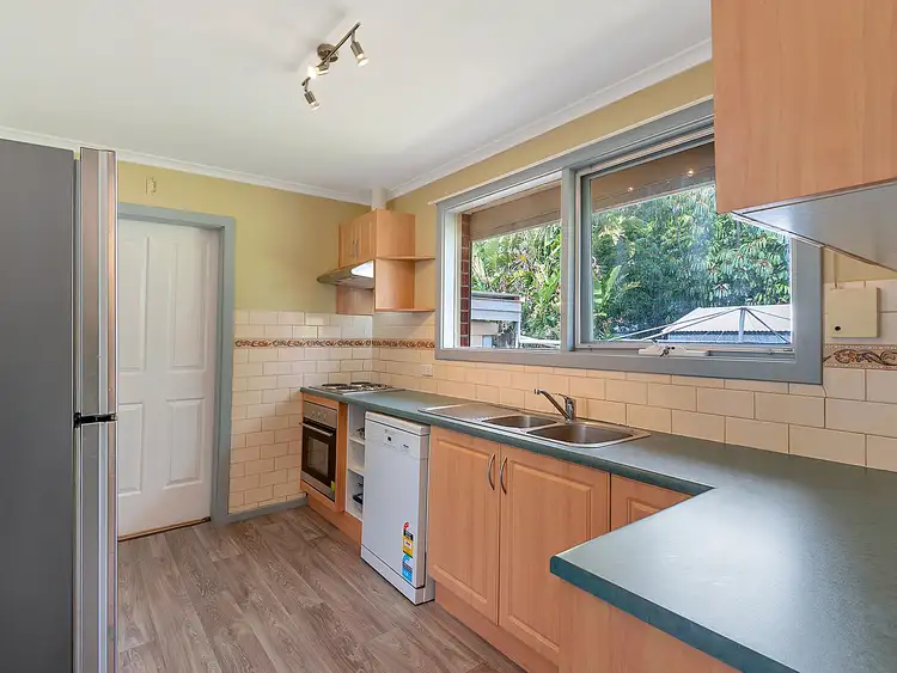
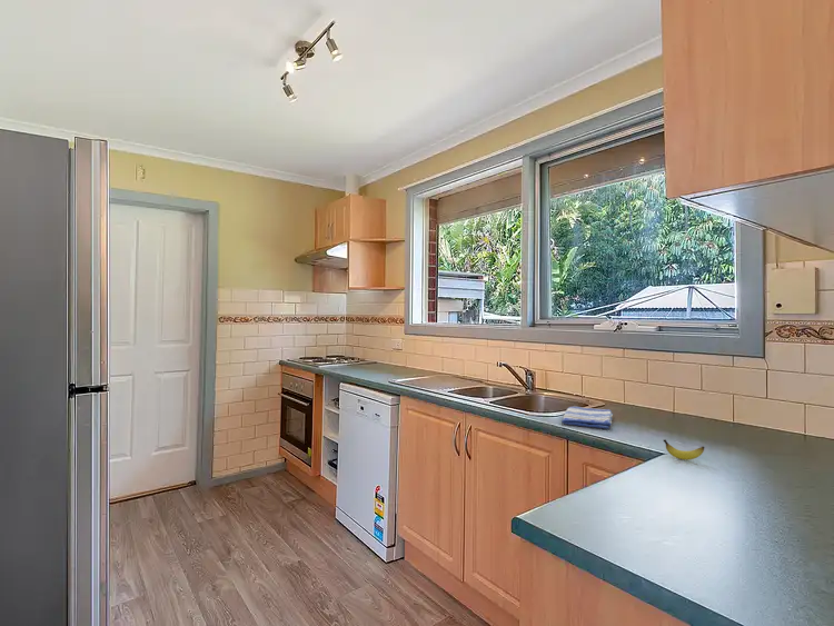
+ banana (682, 450)
+ dish towel (587, 416)
